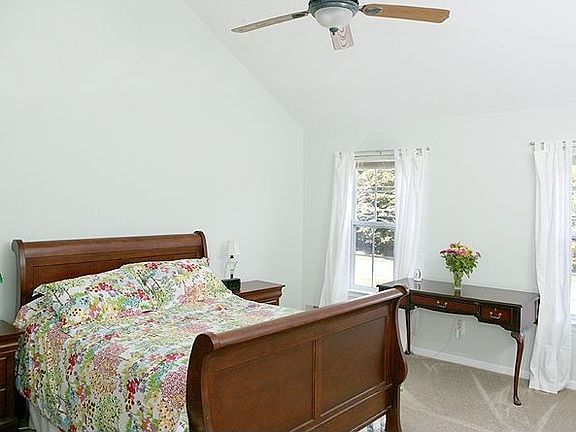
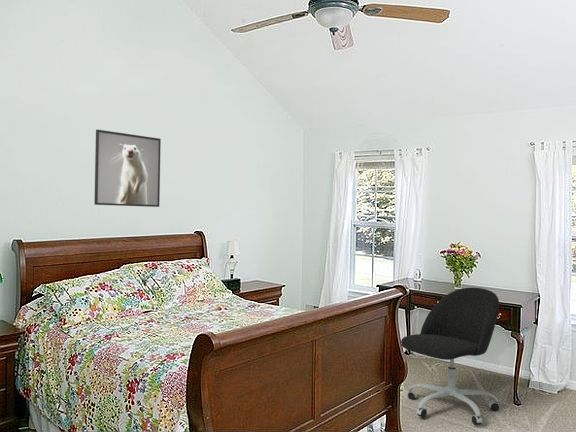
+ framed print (129, 170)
+ office chair (450, 349)
